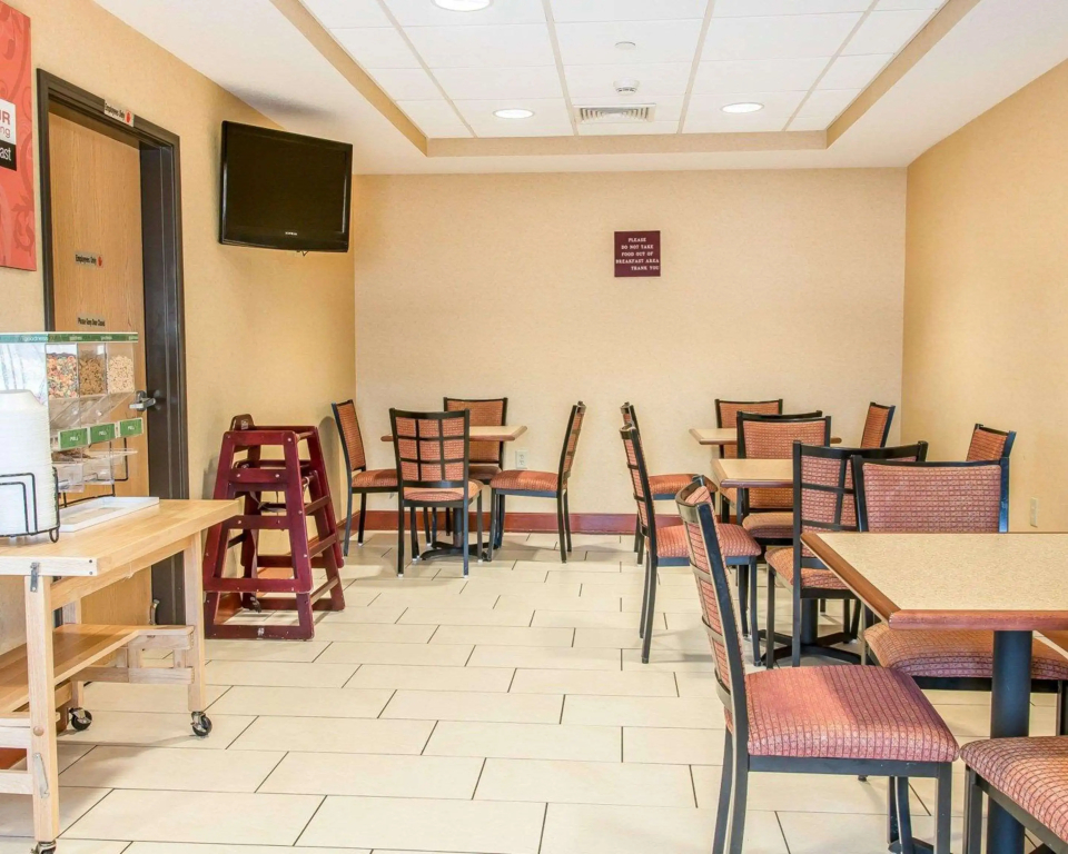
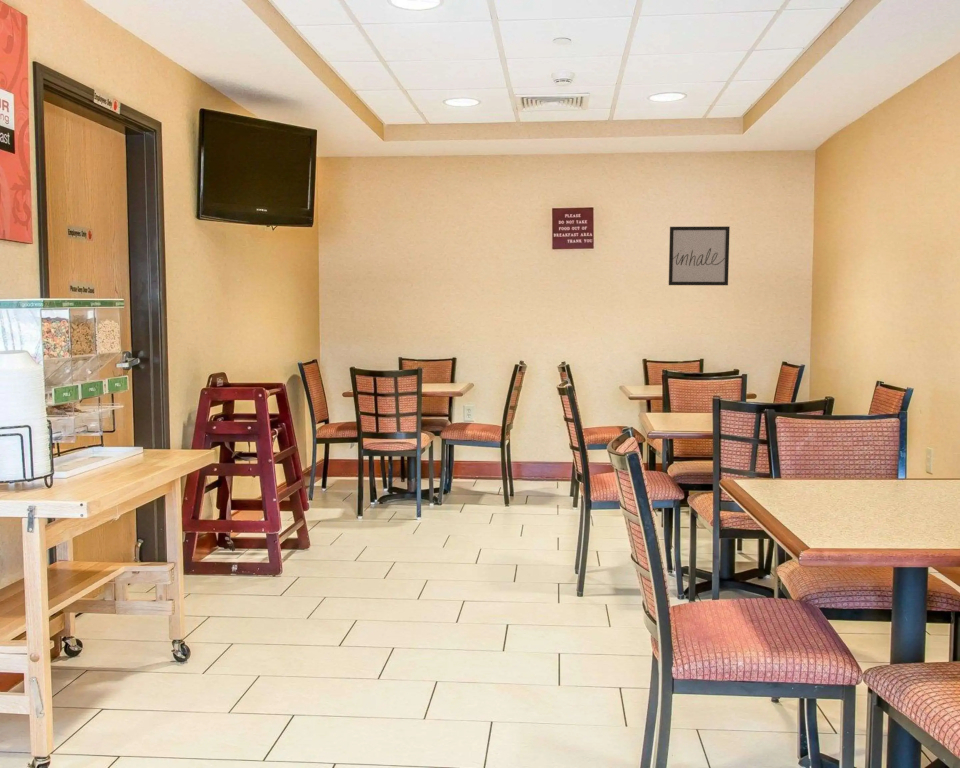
+ wall art (698, 256)
